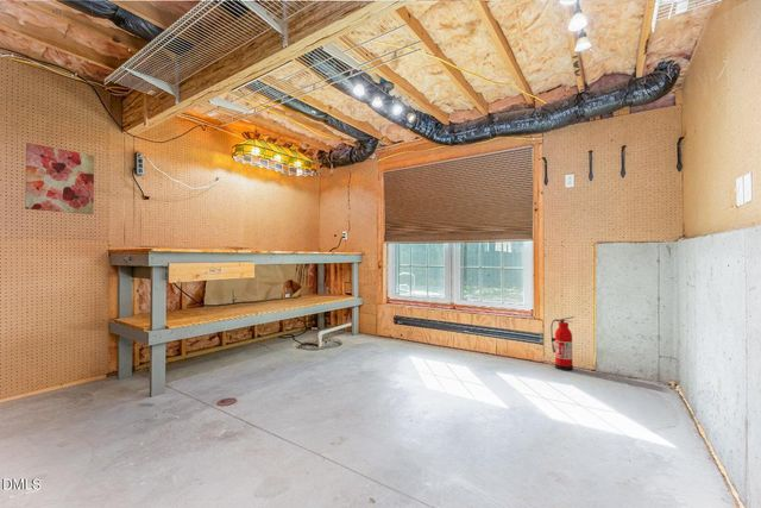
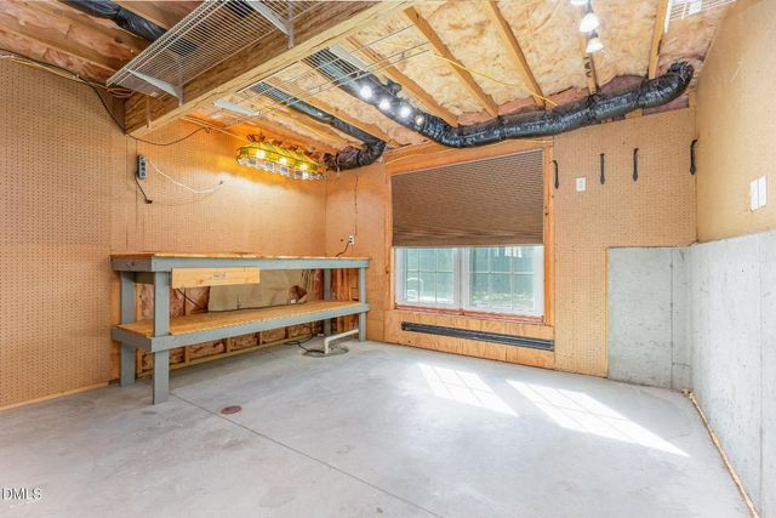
- fire extinguisher (562, 341)
- wall art (61, 181)
